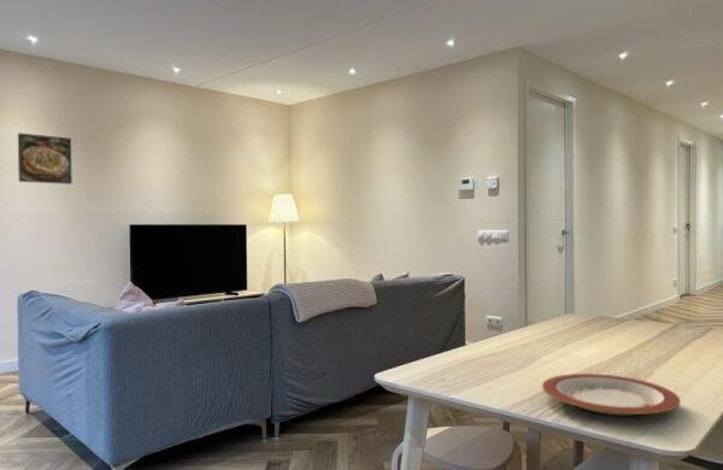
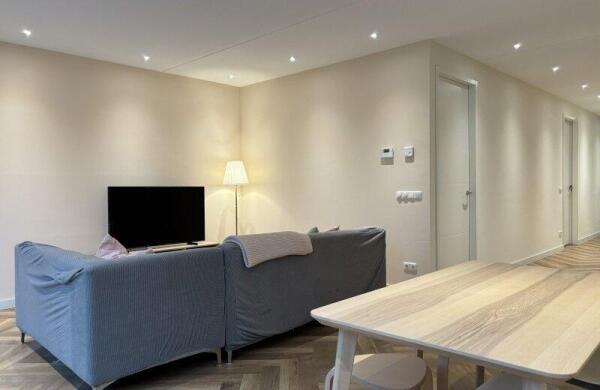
- plate (607, 395)
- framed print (45, 159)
